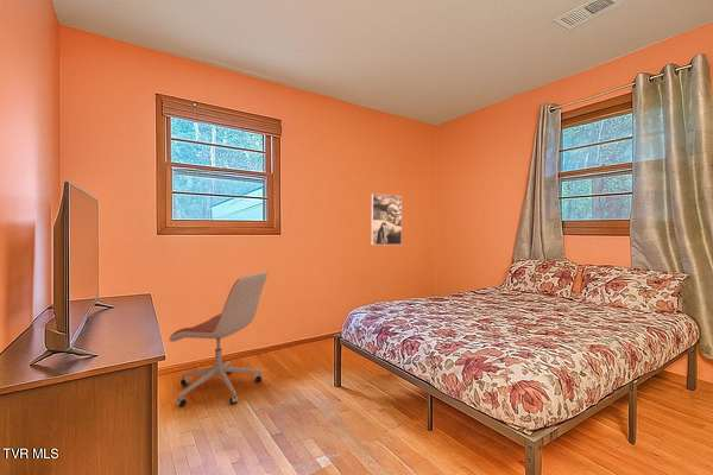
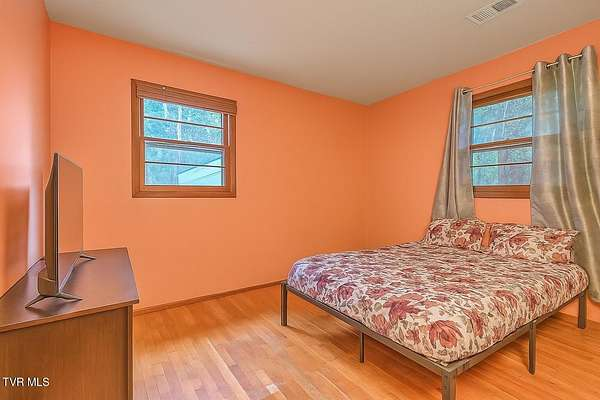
- office chair (220, 330)
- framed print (386, 220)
